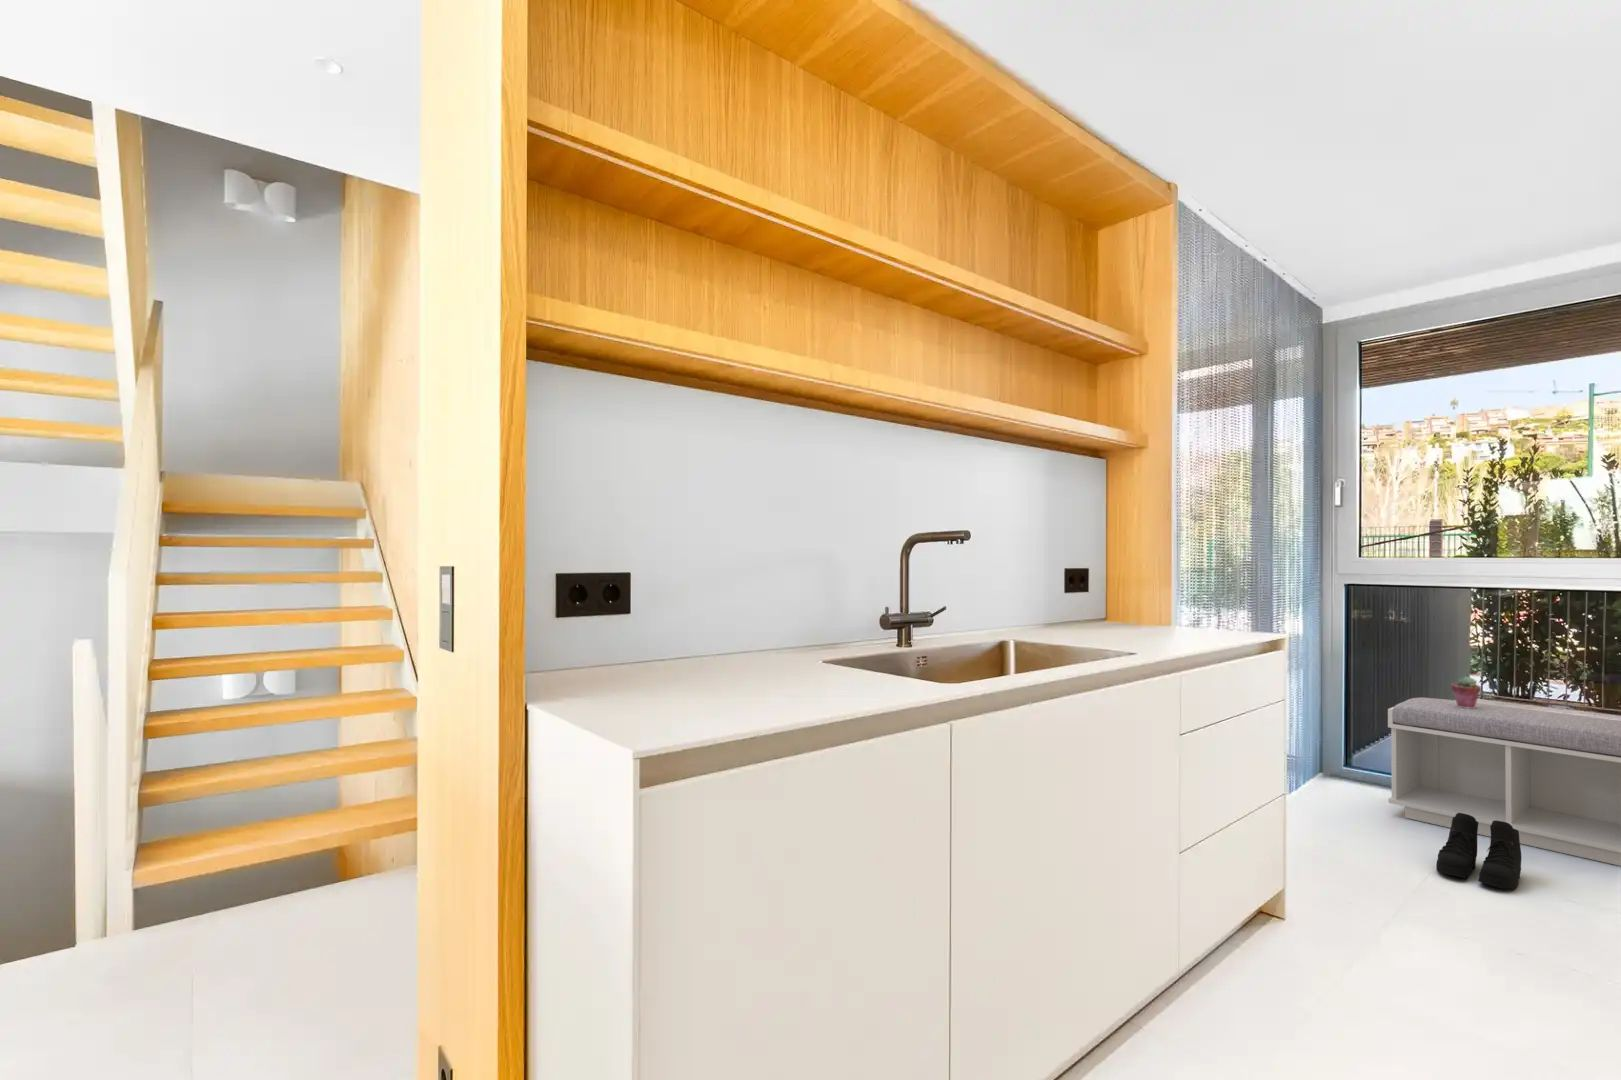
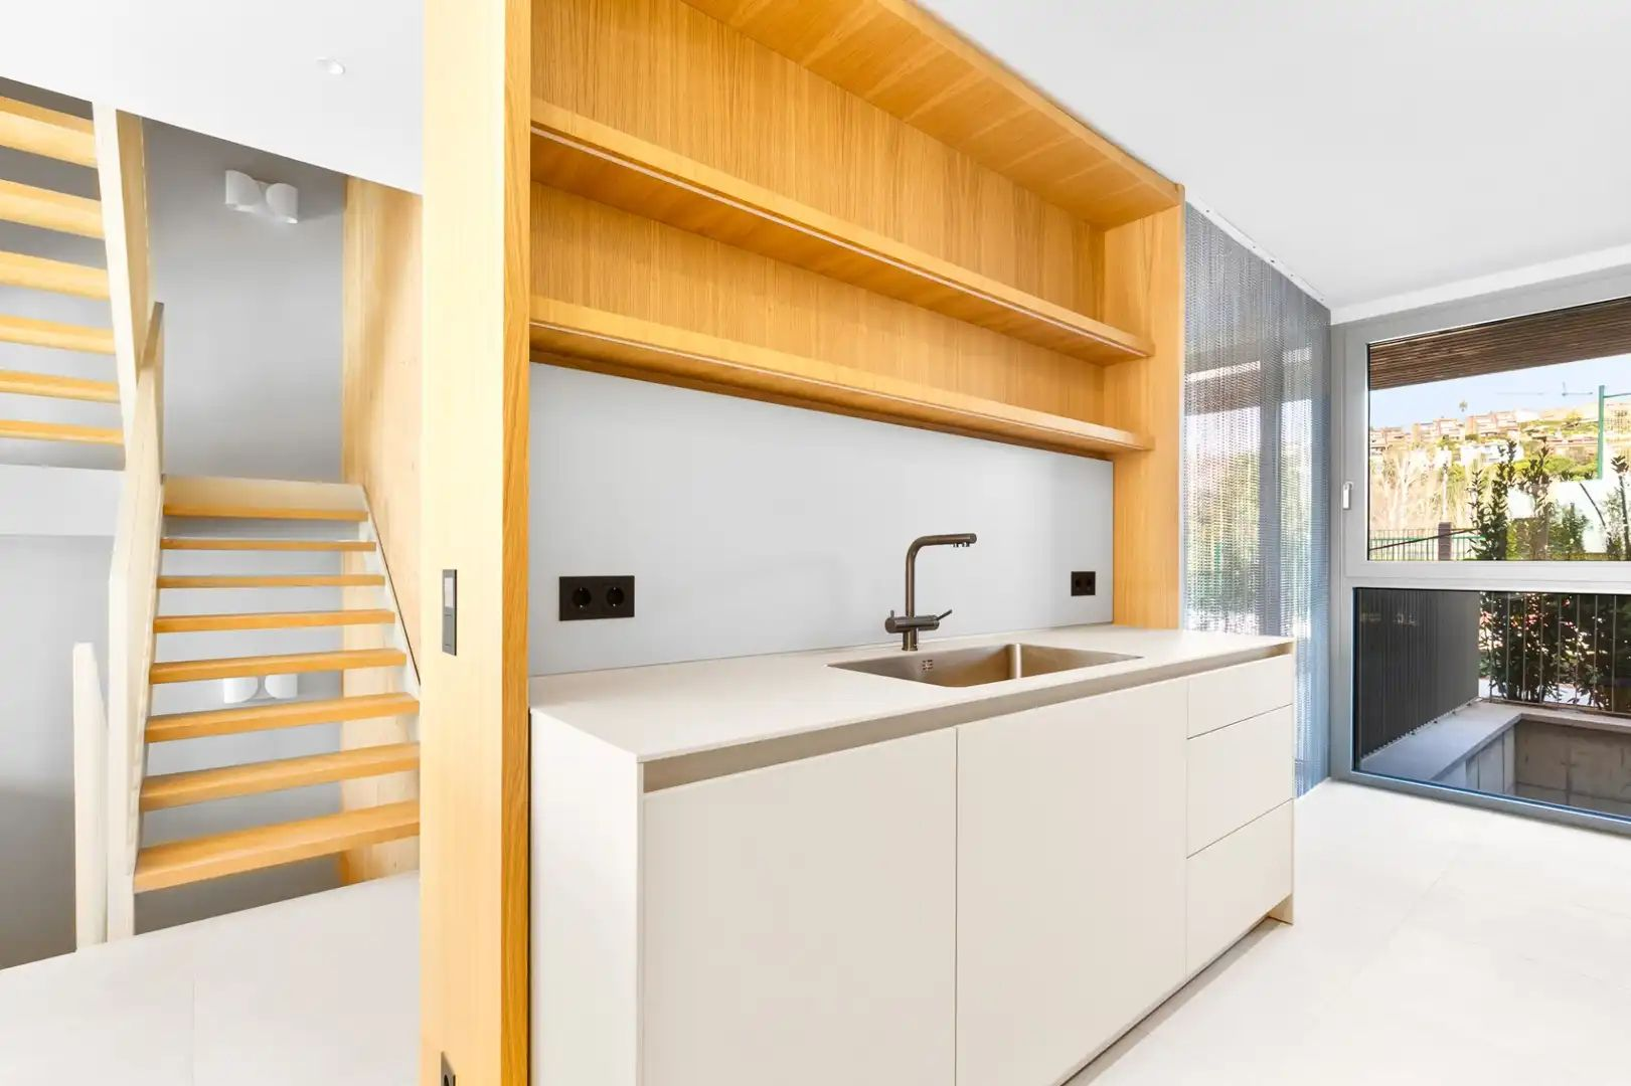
- boots (1476, 847)
- potted succulent (1466, 691)
- bench (1517, 771)
